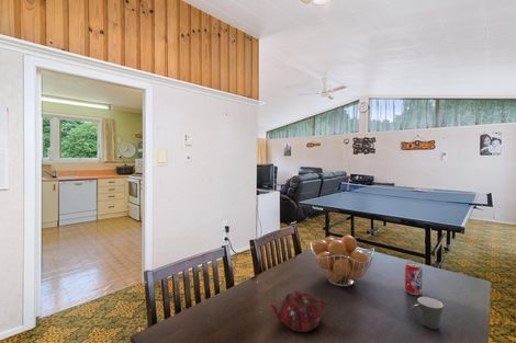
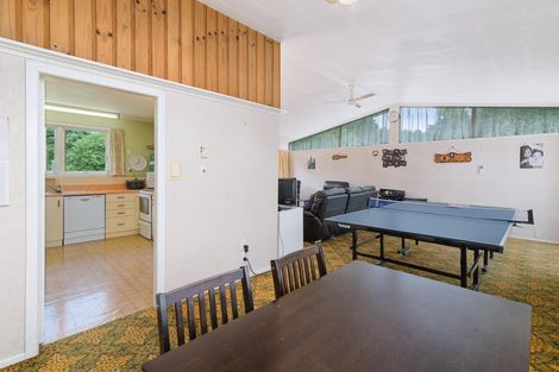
- beverage can (413, 278)
- teapot (298, 307)
- fruit basket (340, 259)
- cup (426, 313)
